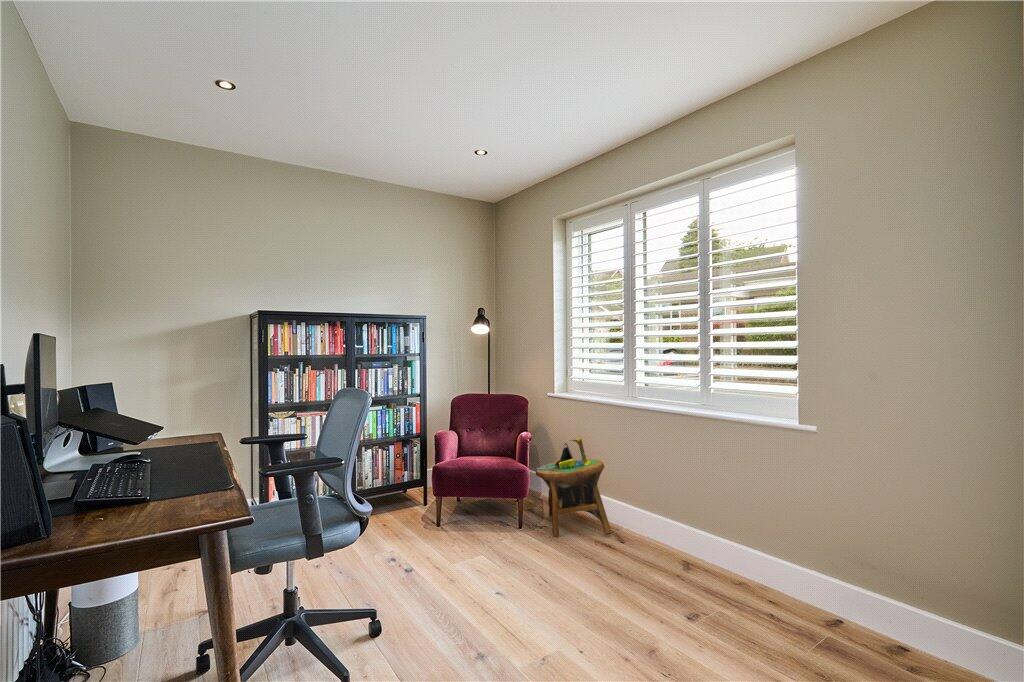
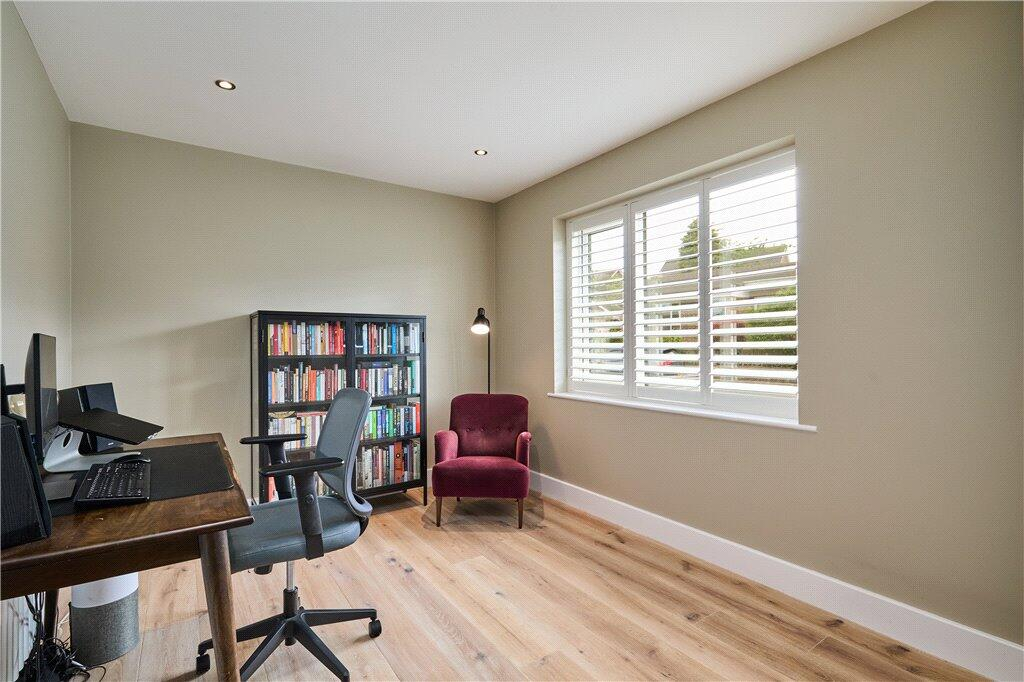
- side table (576, 482)
